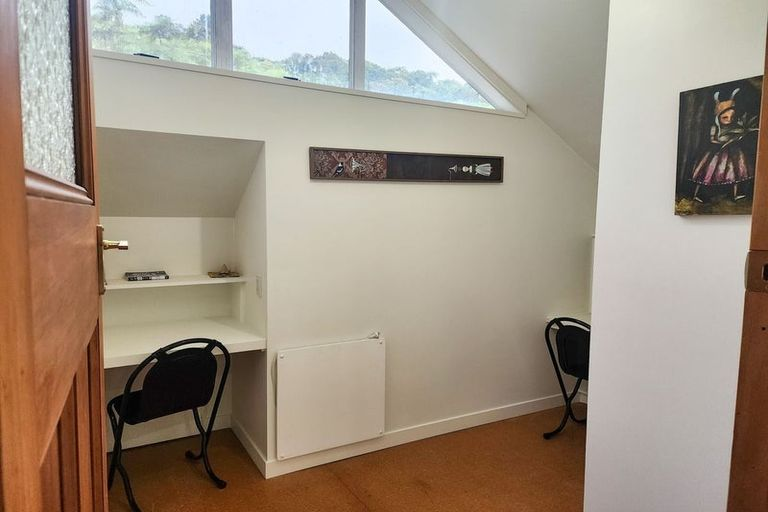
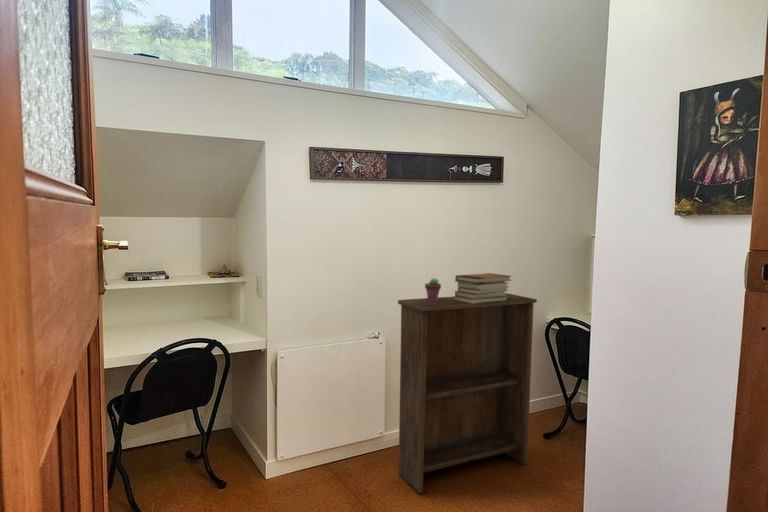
+ bookshelf (466, 385)
+ book stack (482, 287)
+ potted succulent (433, 288)
